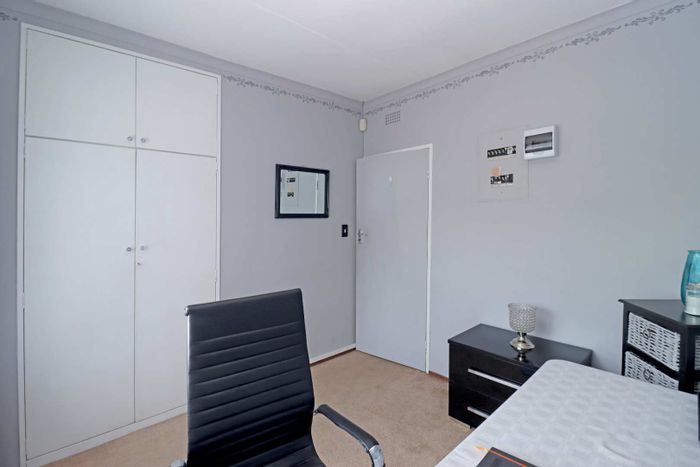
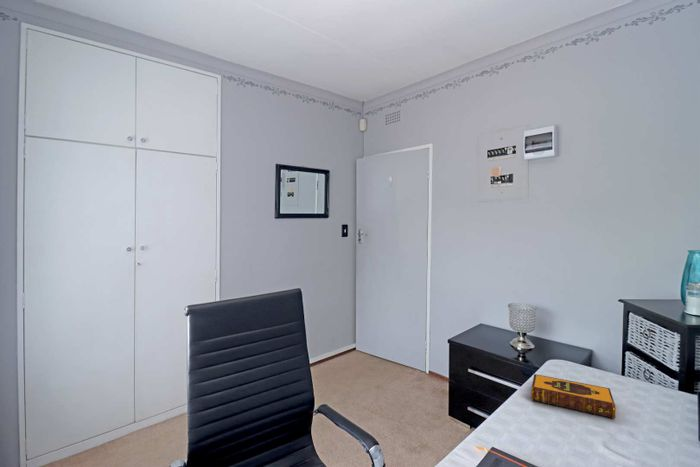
+ hardback book (570, 394)
